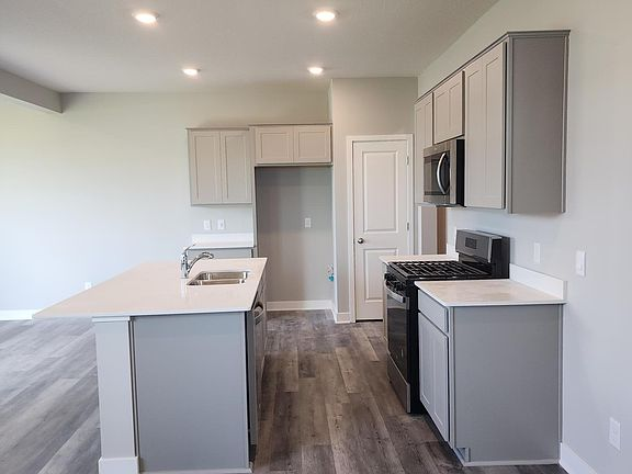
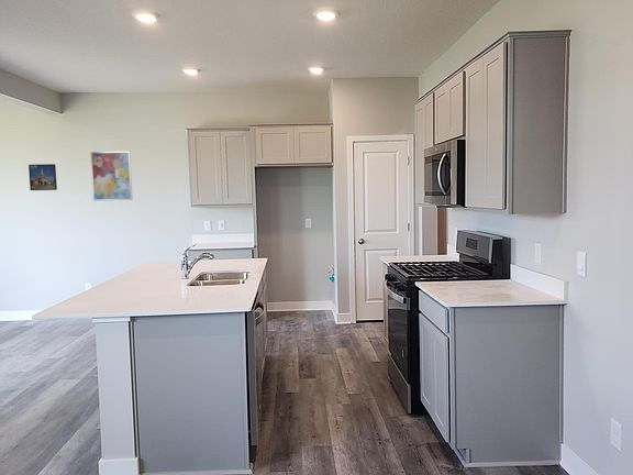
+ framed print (42, 177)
+ wall art (111, 176)
